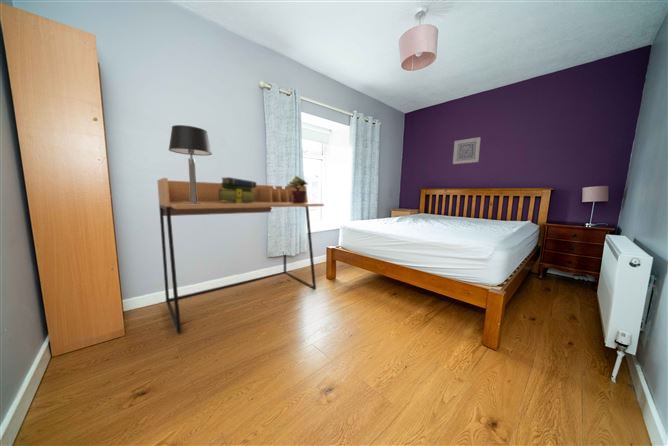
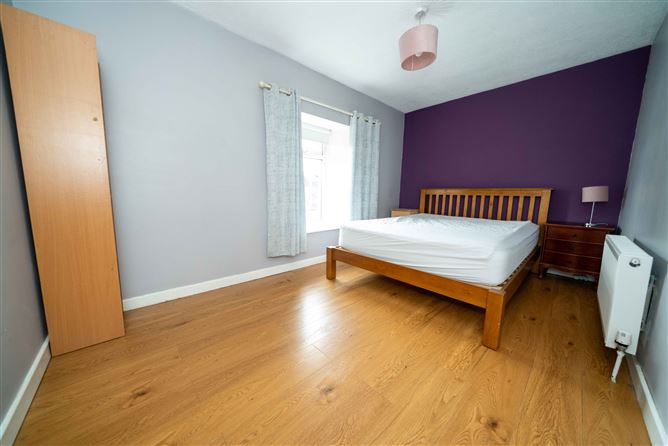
- table lamp (191, 167)
- potted plant (296, 189)
- stack of books (237, 190)
- desk (247, 212)
- wall art (466, 151)
